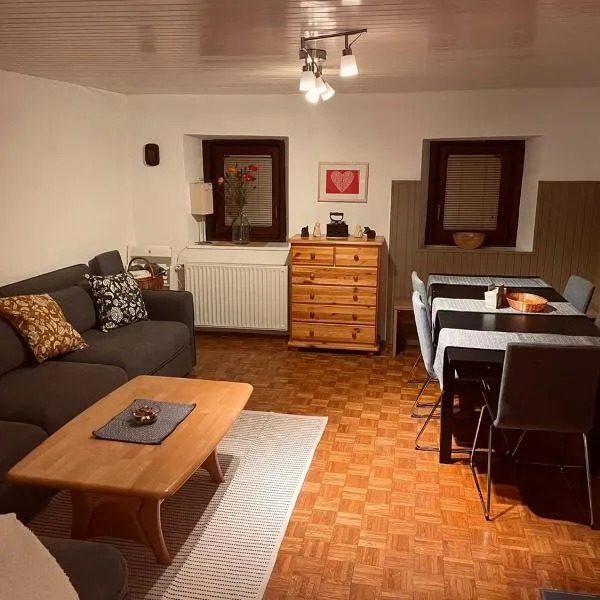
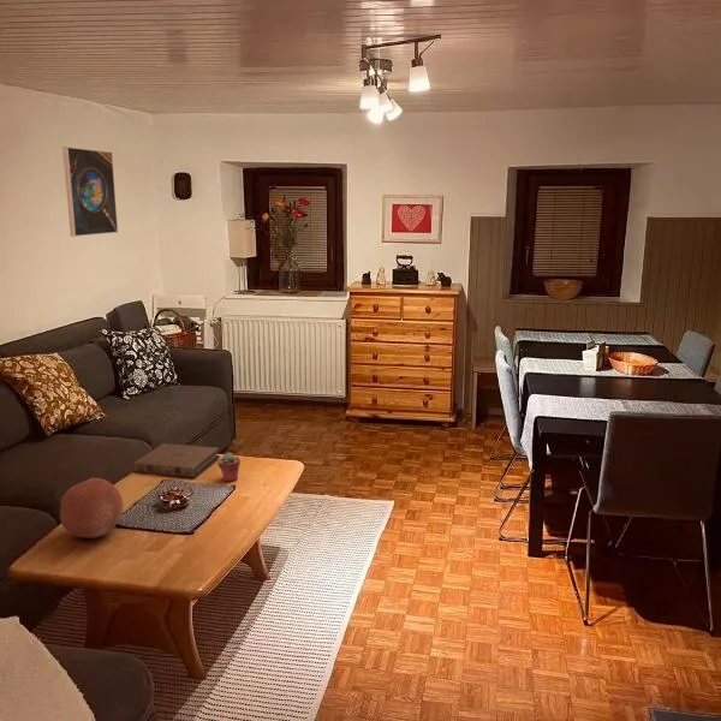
+ decorative ball (91, 507)
+ book (178, 459)
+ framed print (91, 192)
+ potted succulent (228, 465)
